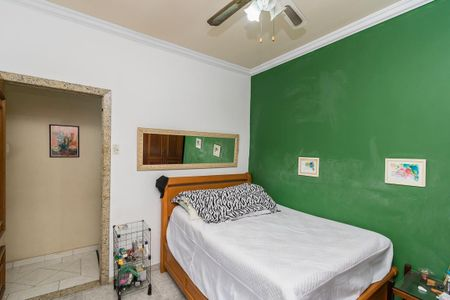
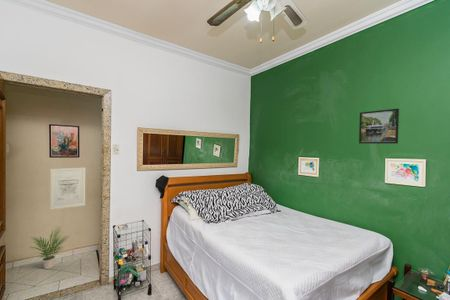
+ potted plant (48, 249)
+ wall art (68, 187)
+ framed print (377, 127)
